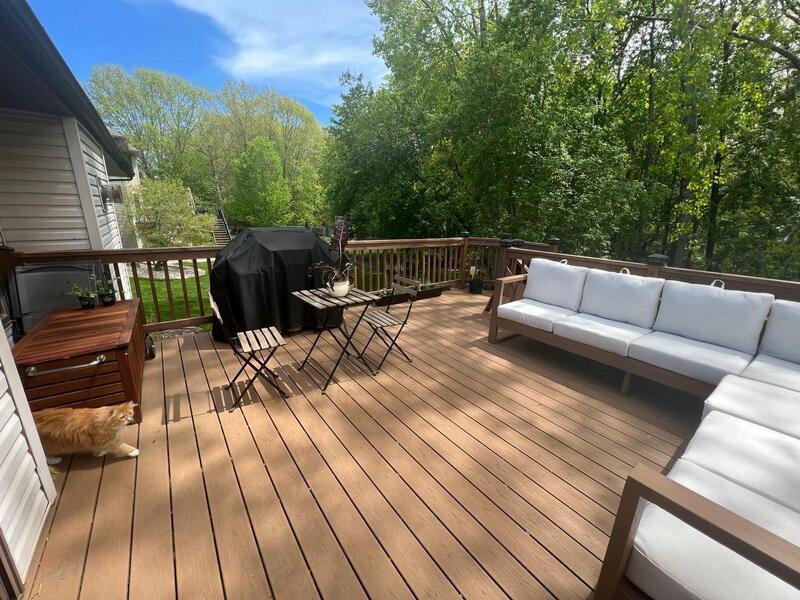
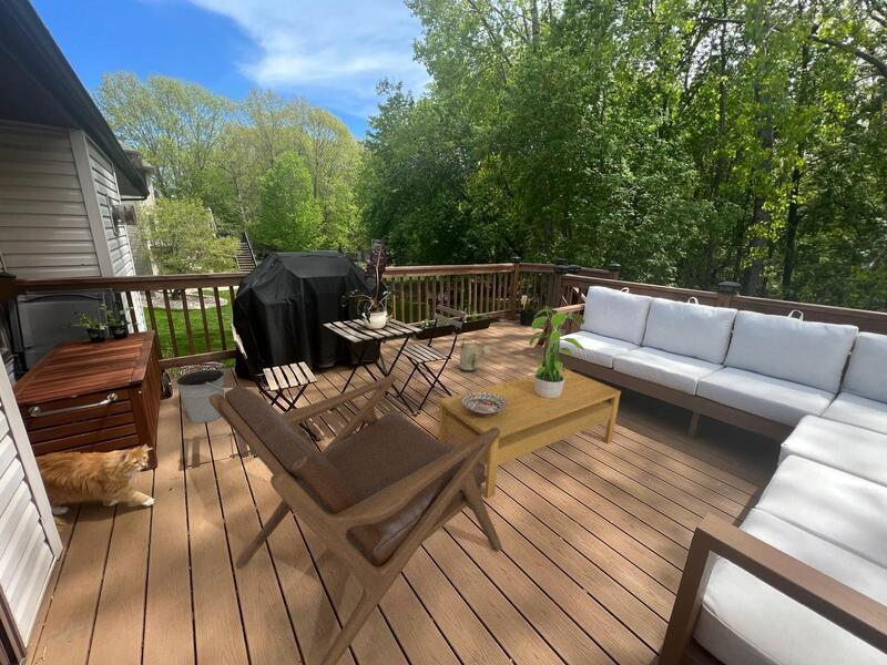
+ potted plant (554, 350)
+ coffee table (530, 421)
+ bucket (204, 395)
+ lounge chair (368, 474)
+ decorative bowl (483, 406)
+ watering can (473, 355)
